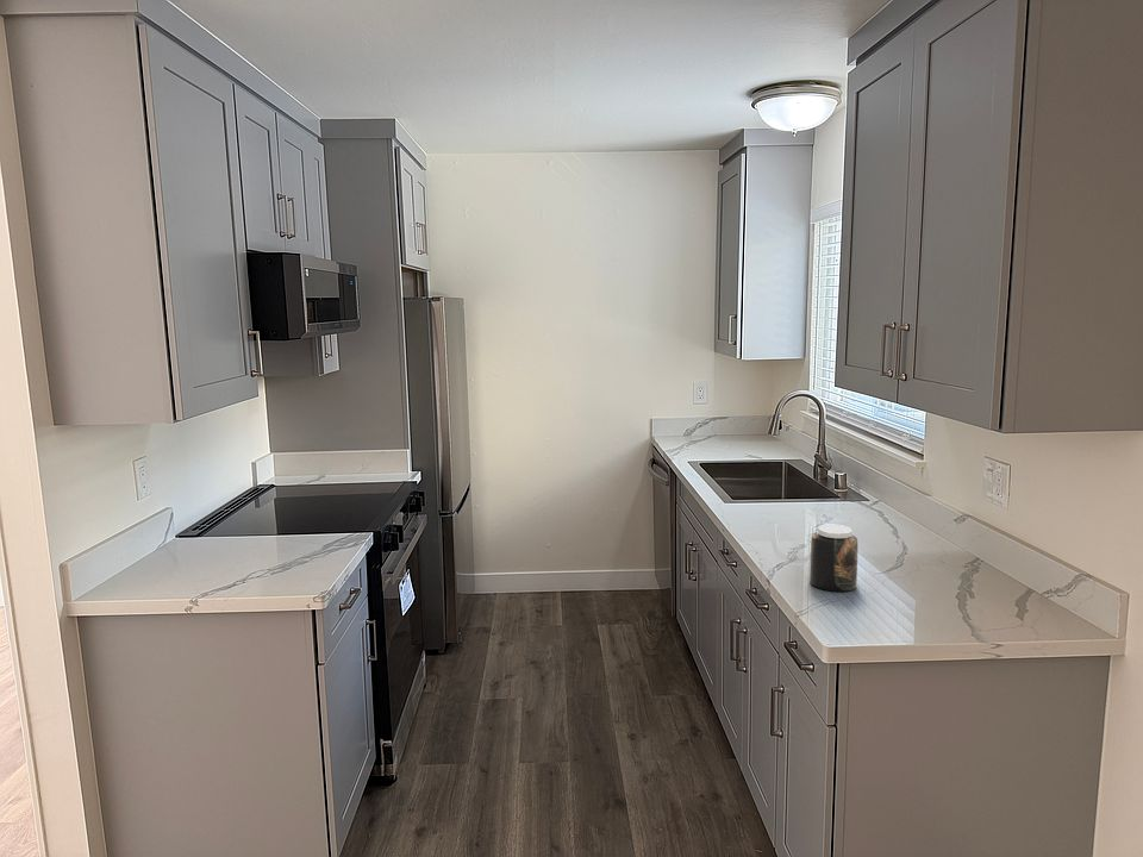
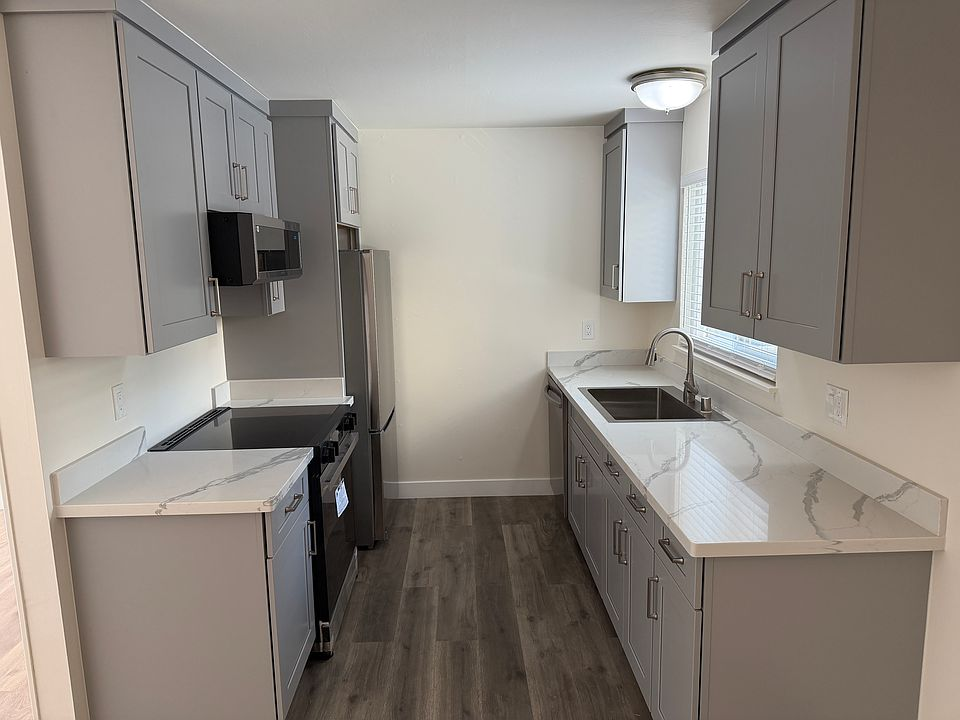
- jar (833, 556)
